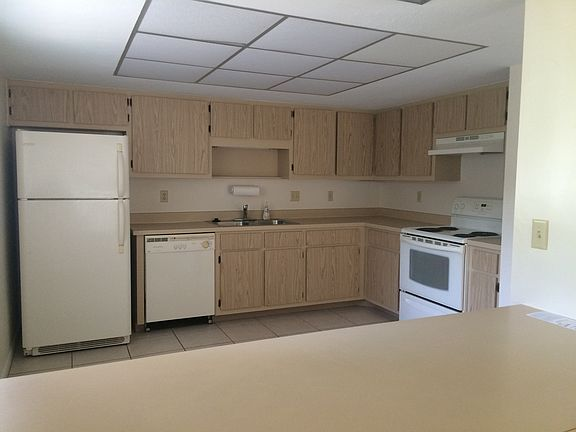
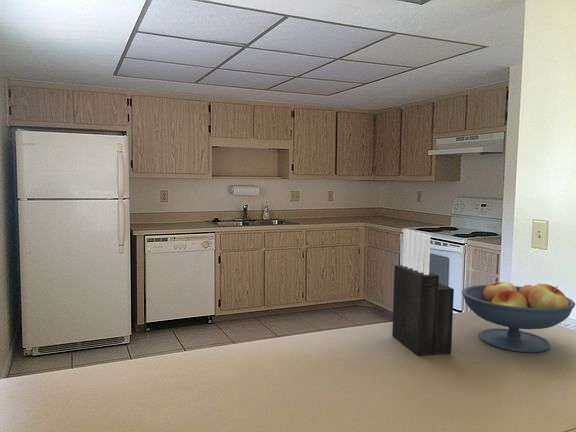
+ fruit bowl (515, 310)
+ knife block (425, 288)
